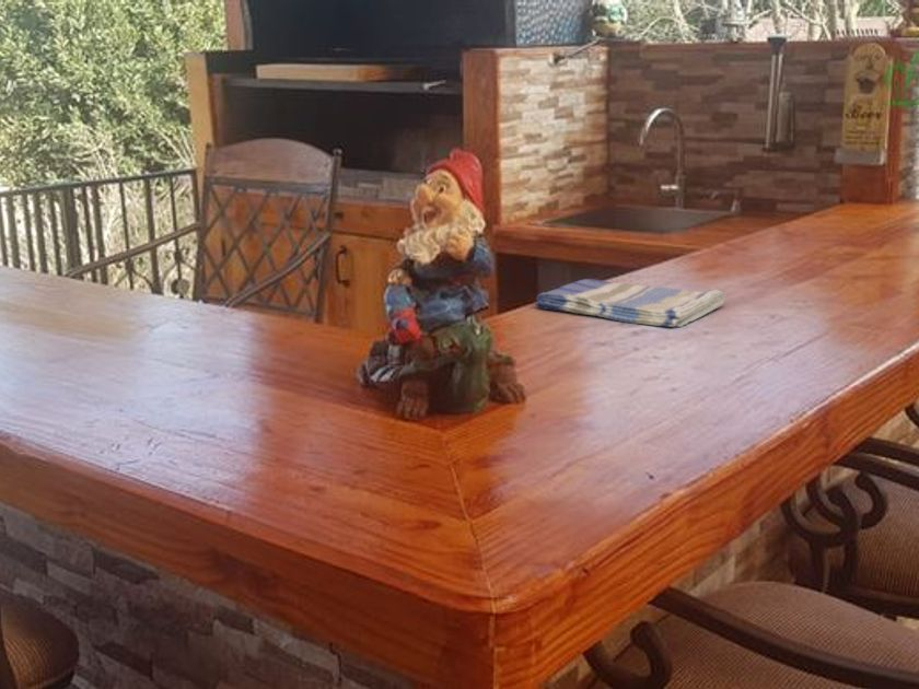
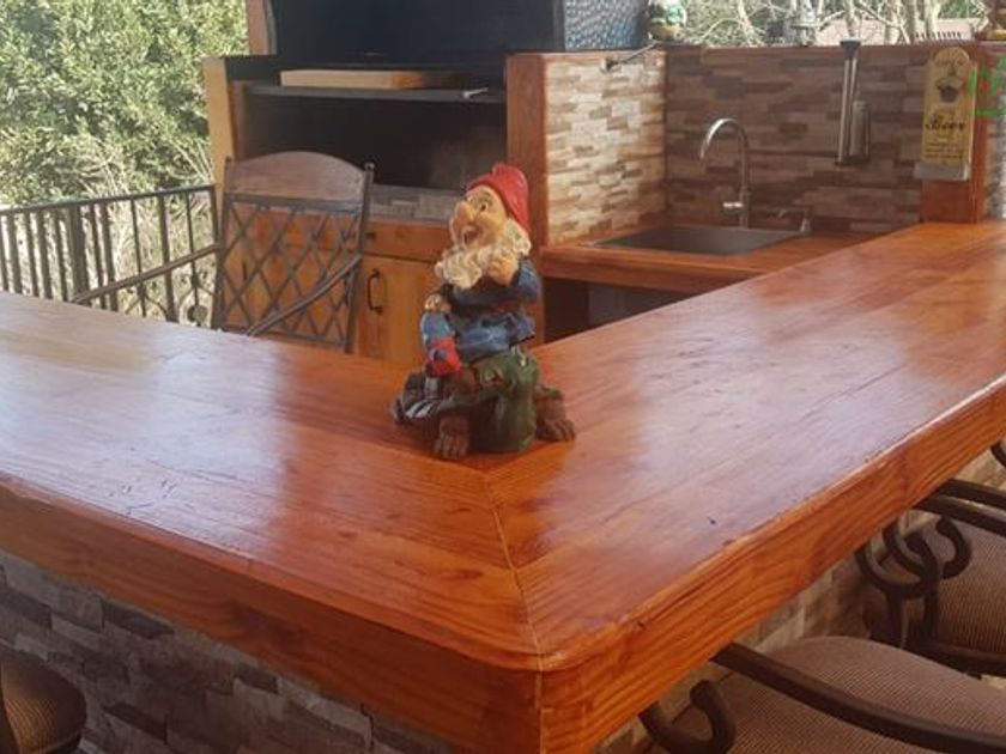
- dish towel (630, 299)
